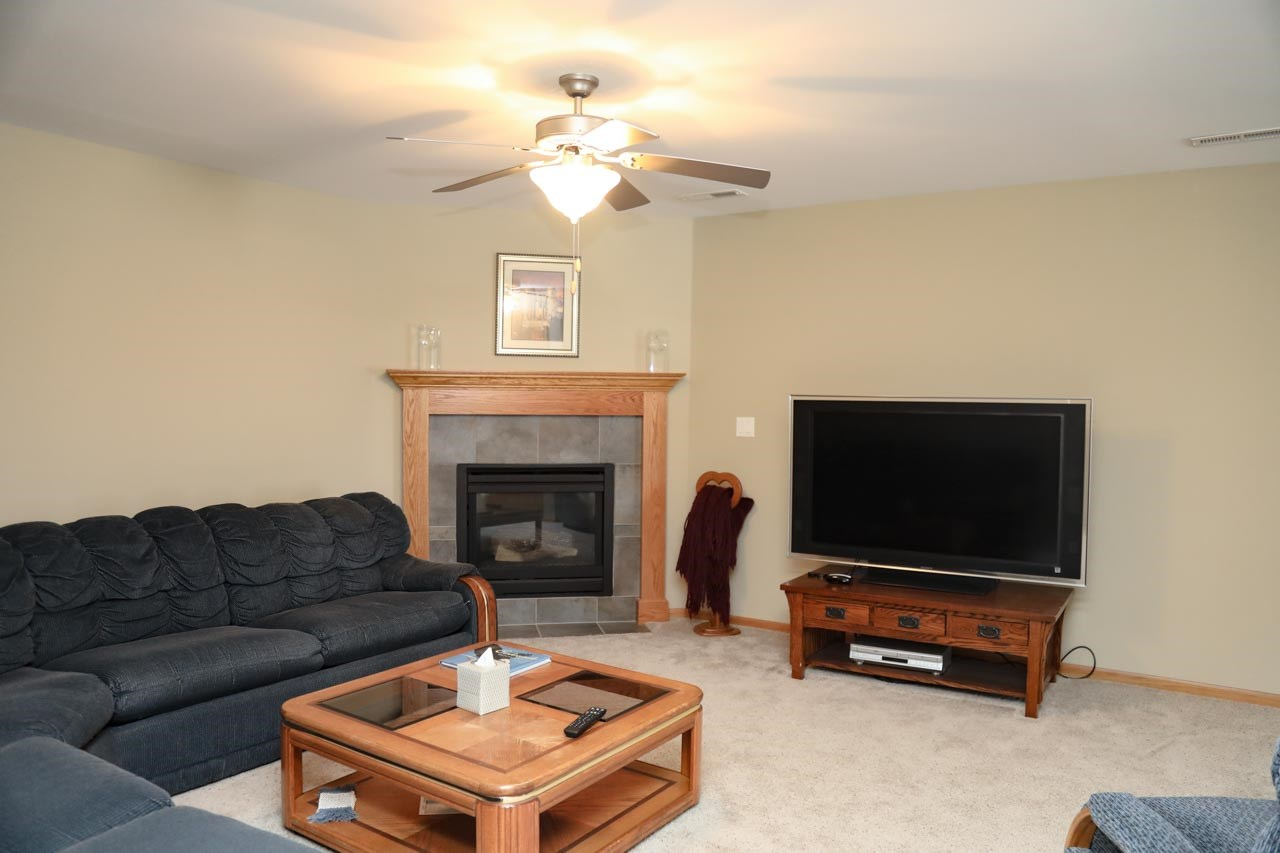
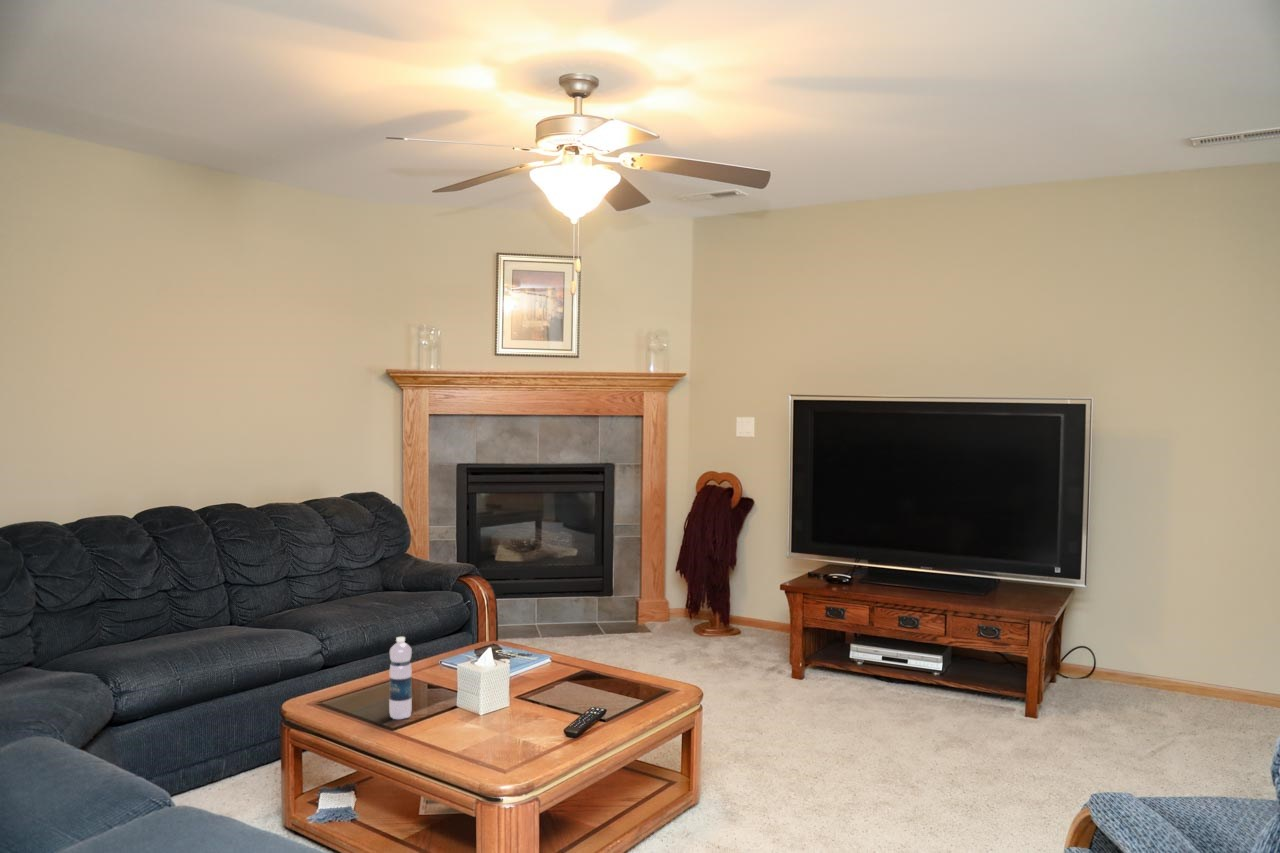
+ water bottle (400, 677)
